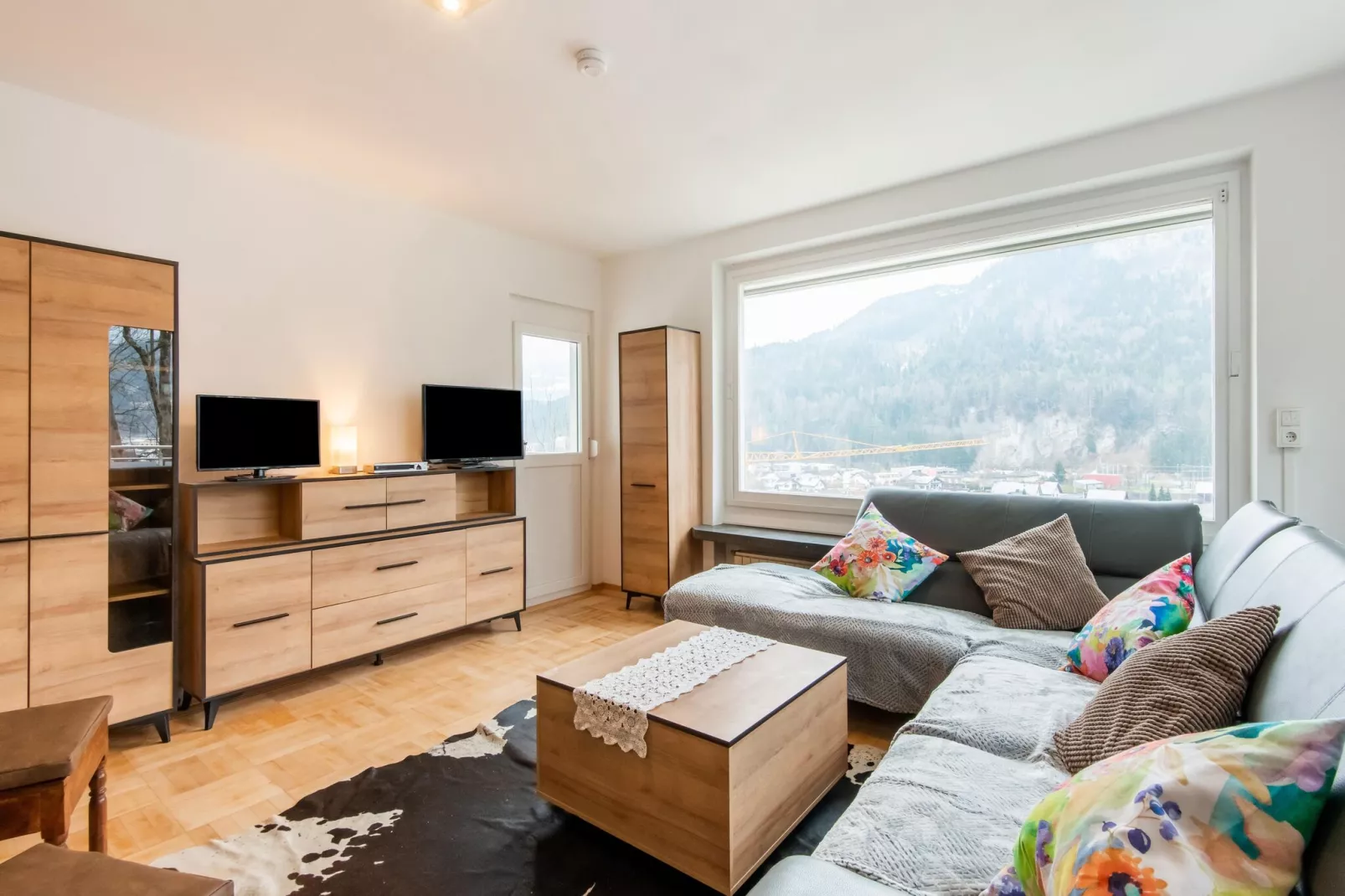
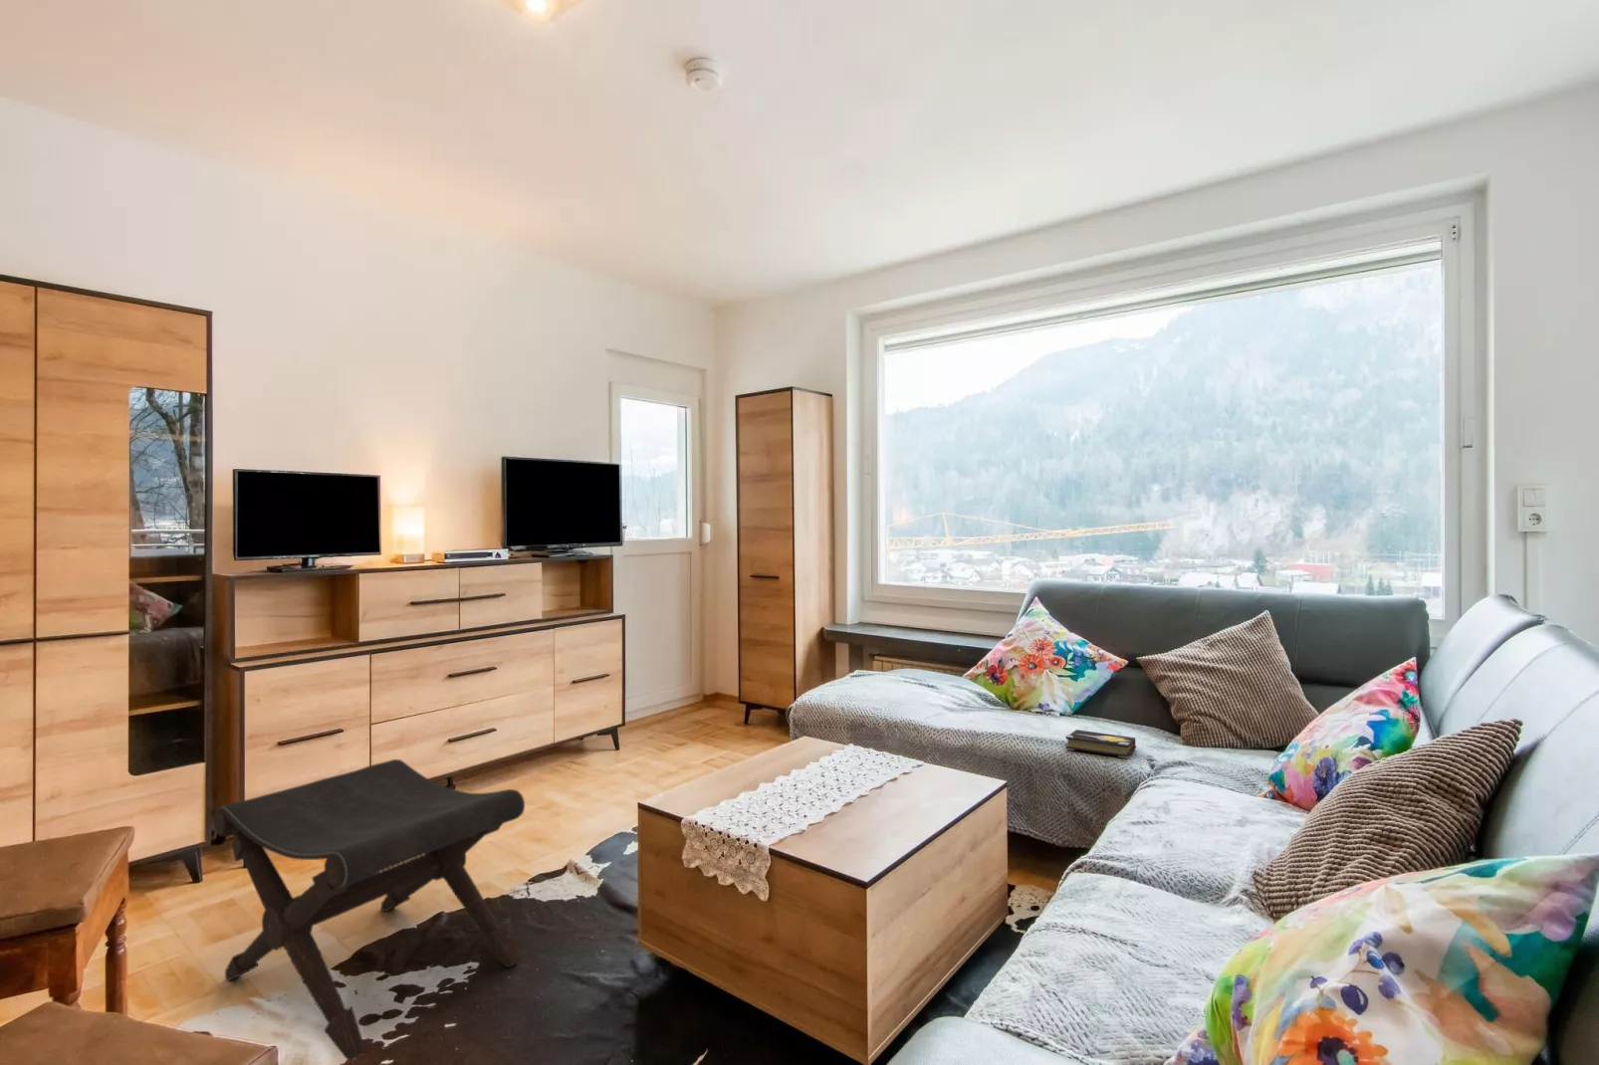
+ footstool (372, 884)
+ hardback book (1100, 742)
